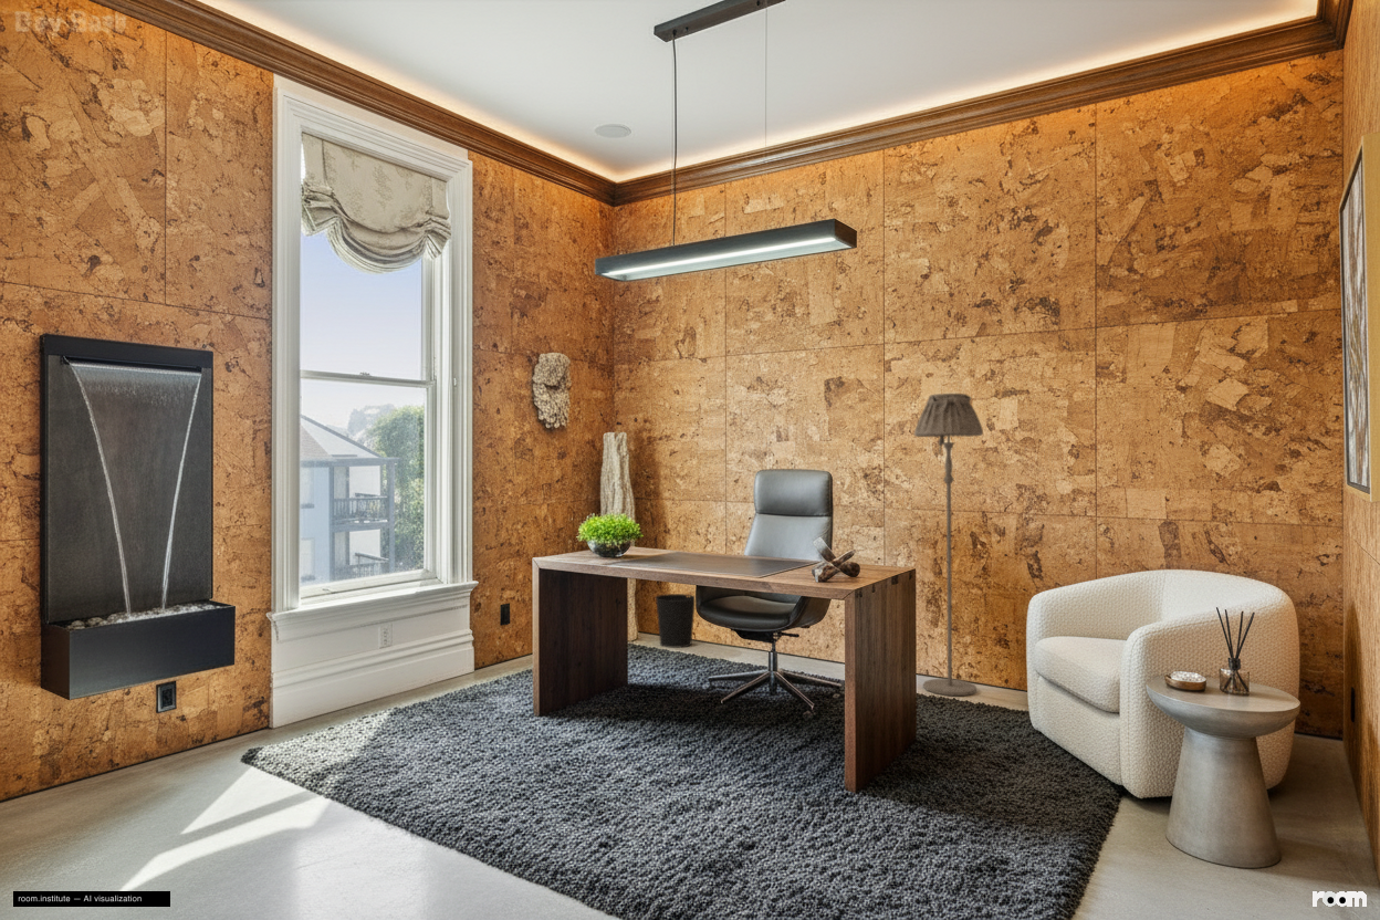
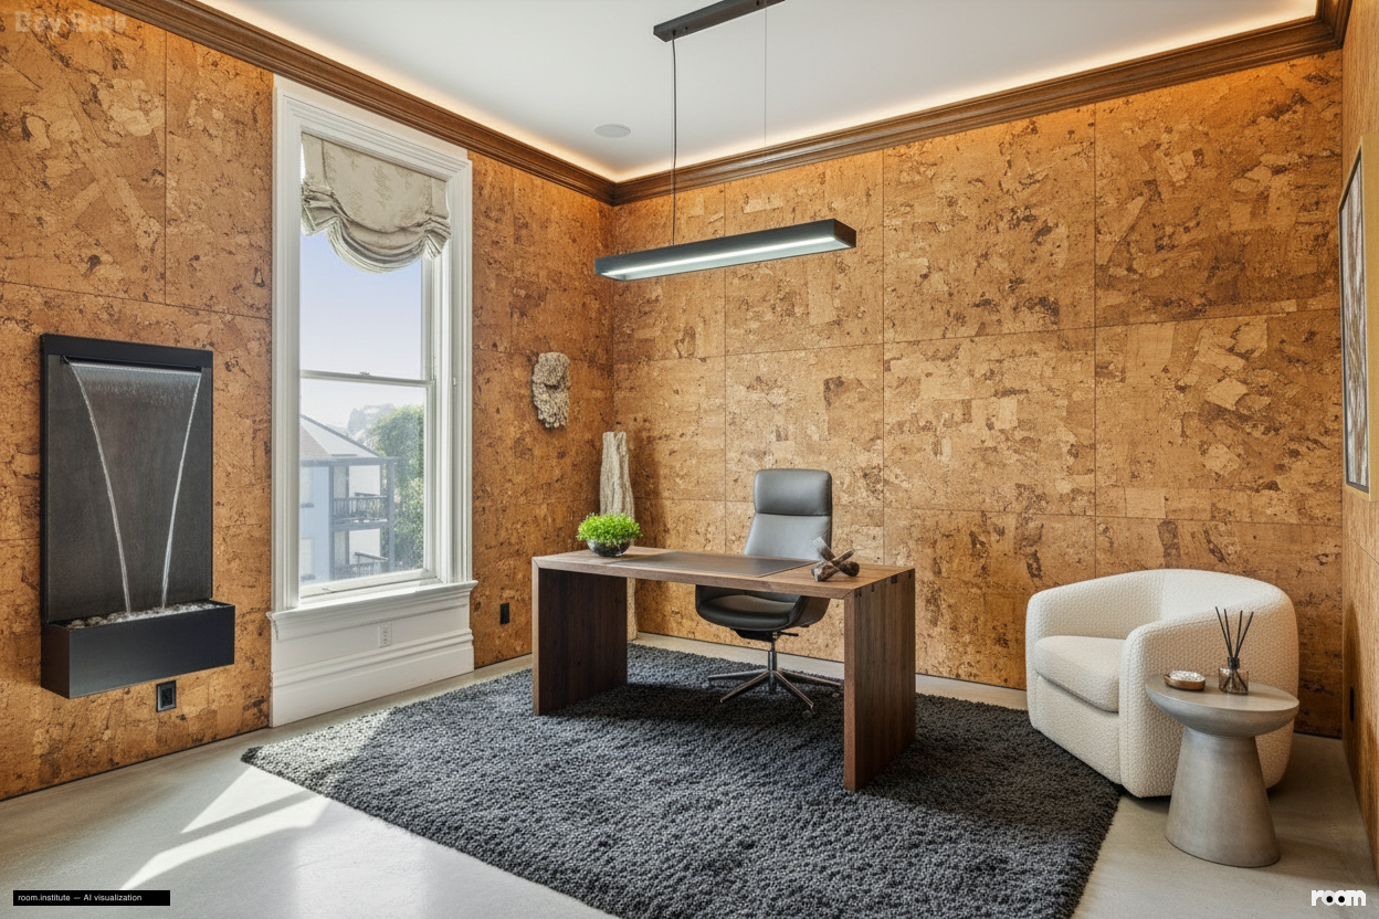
- floor lamp (948, 541)
- wastebasket (676, 620)
